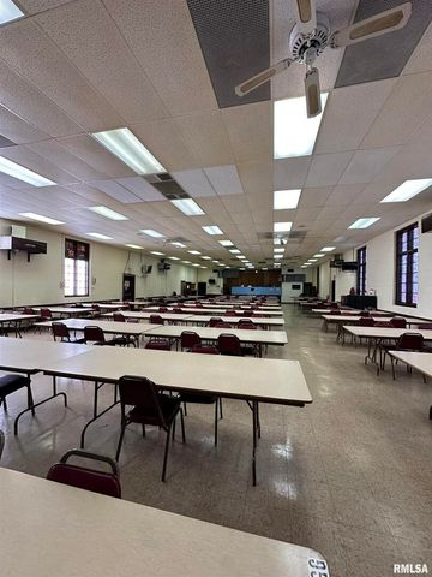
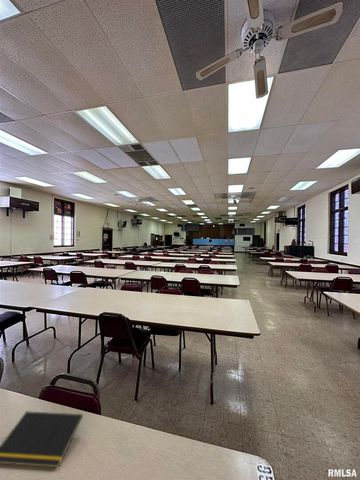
+ notepad (40, 436)
